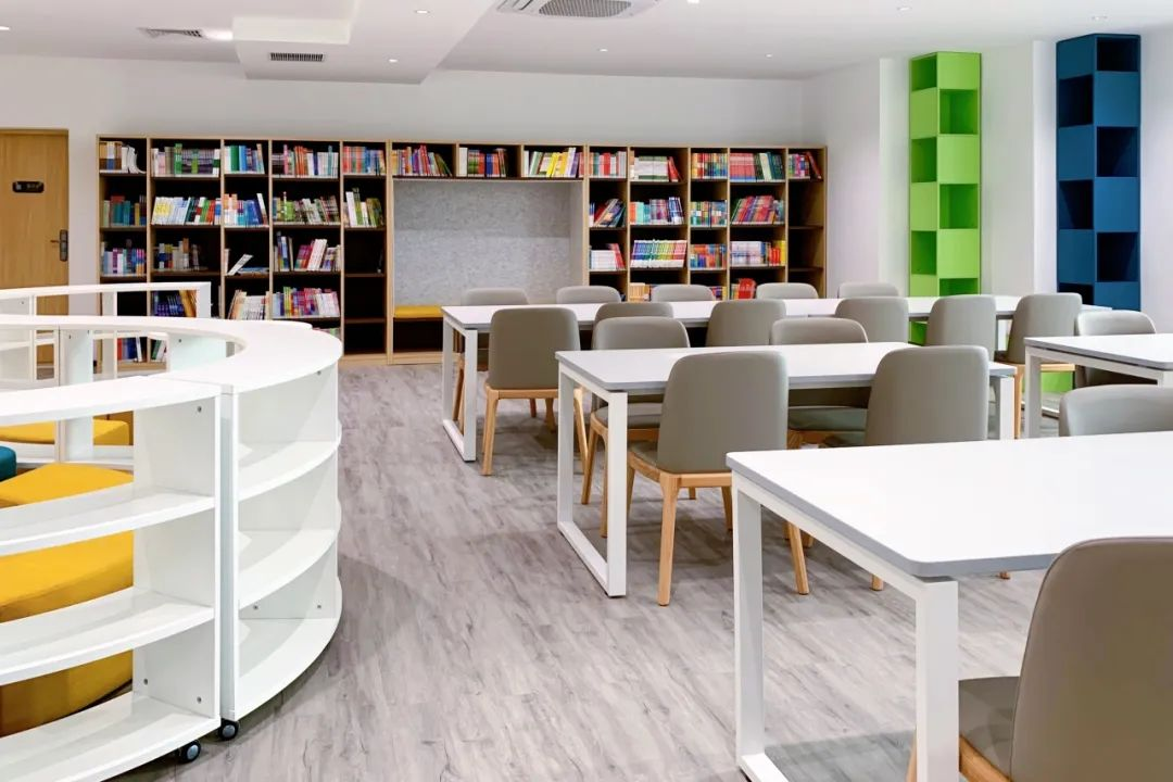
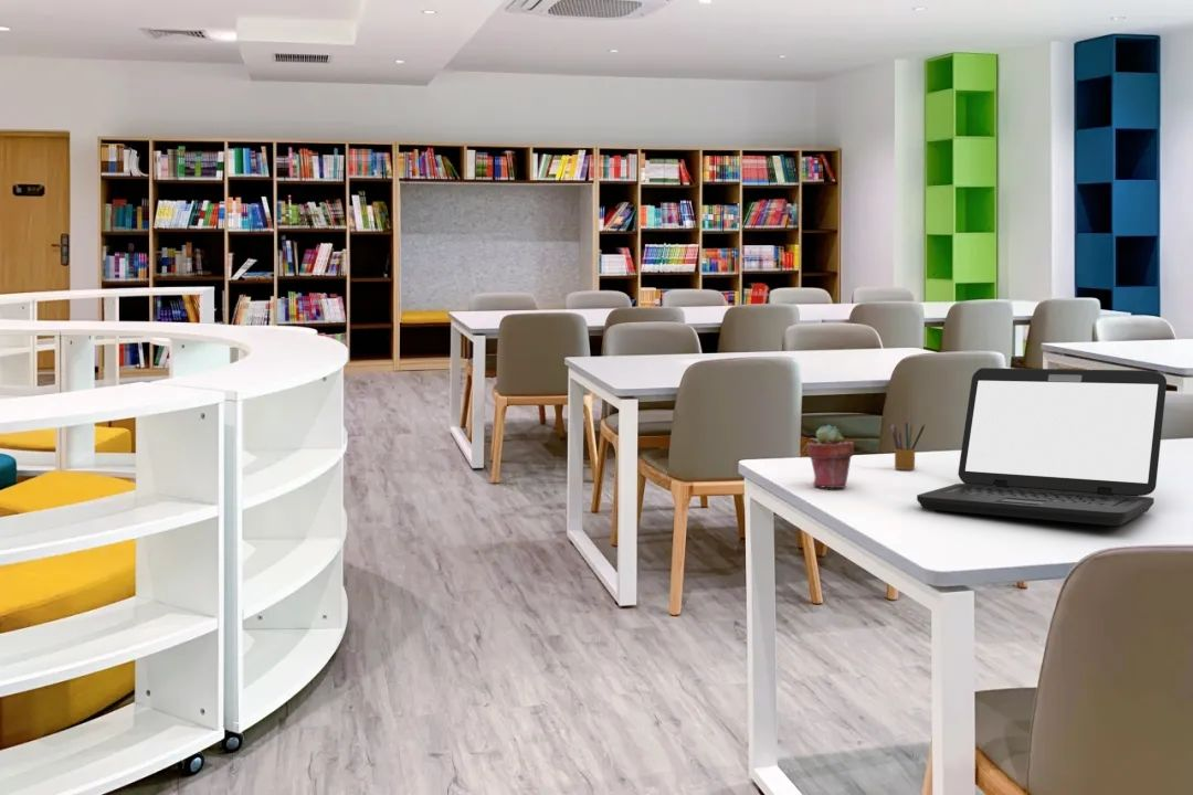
+ pencil box (907, 444)
+ potted succulent (830, 455)
+ laptop (1041, 438)
